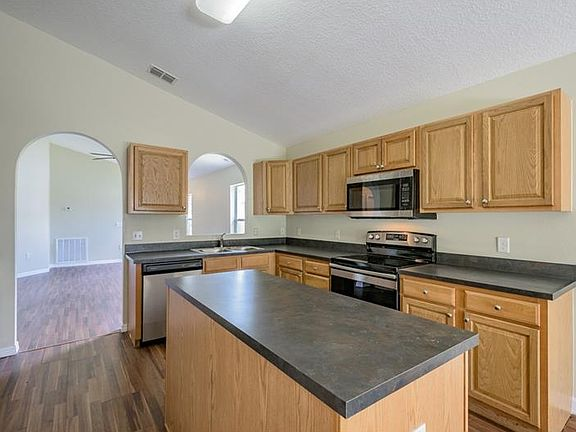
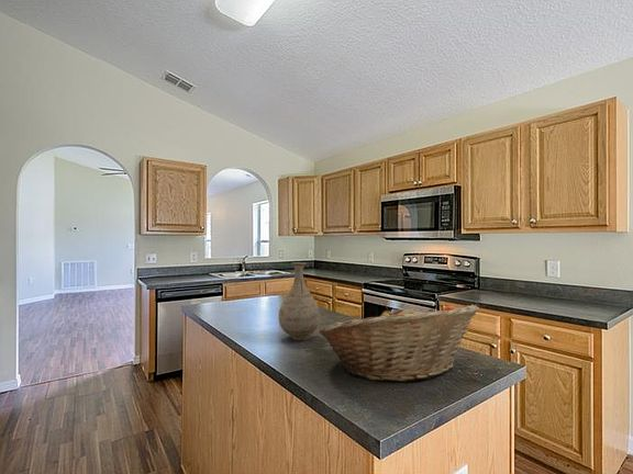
+ vase (299, 300)
+ fruit basket (399, 332)
